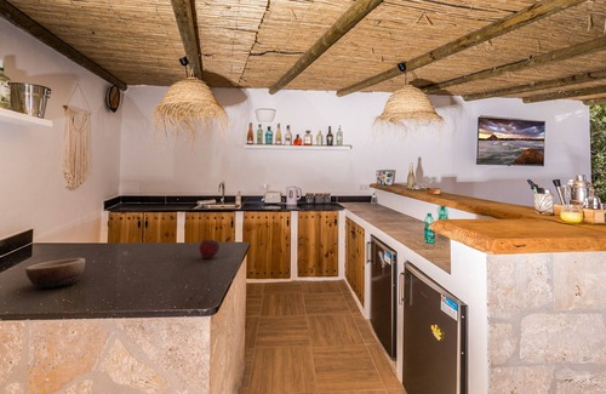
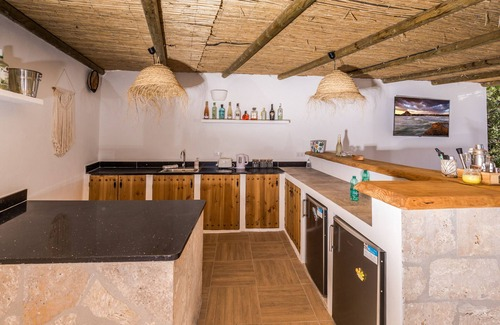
- bowl (56, 273)
- fruit (208, 249)
